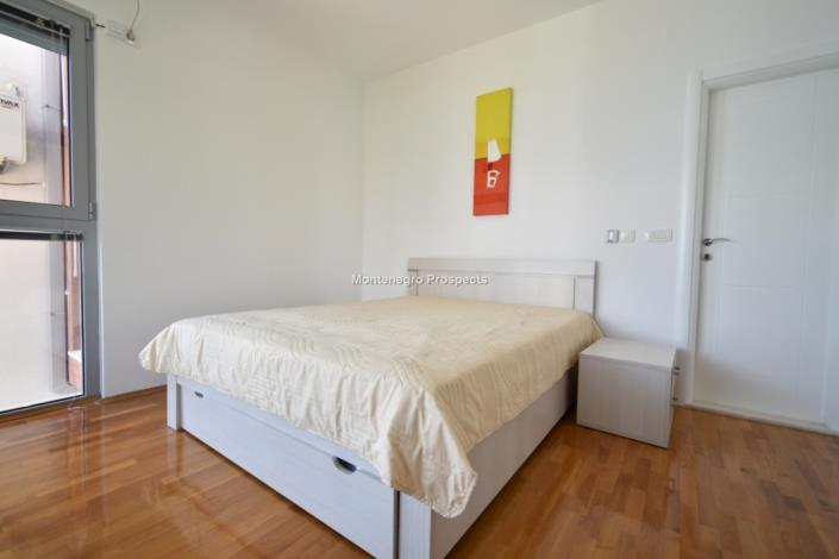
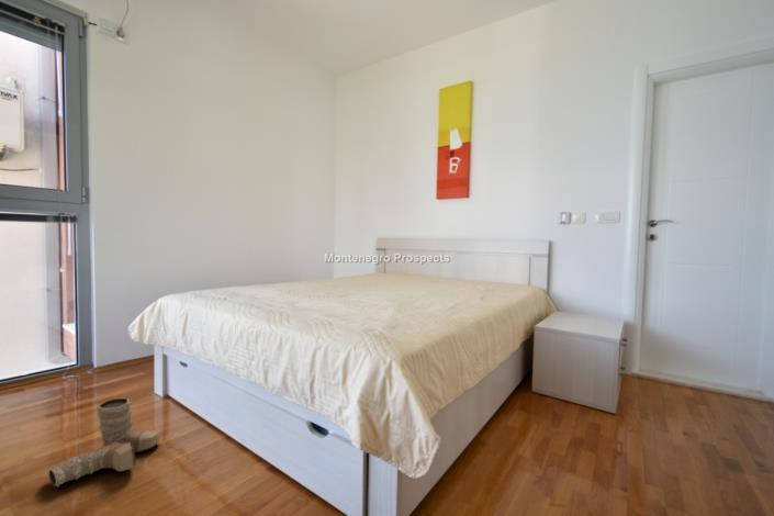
+ boots (111, 438)
